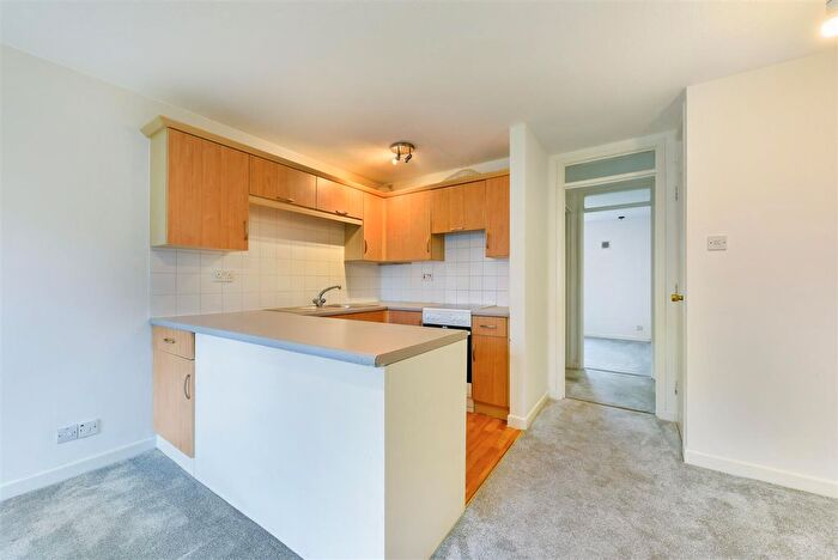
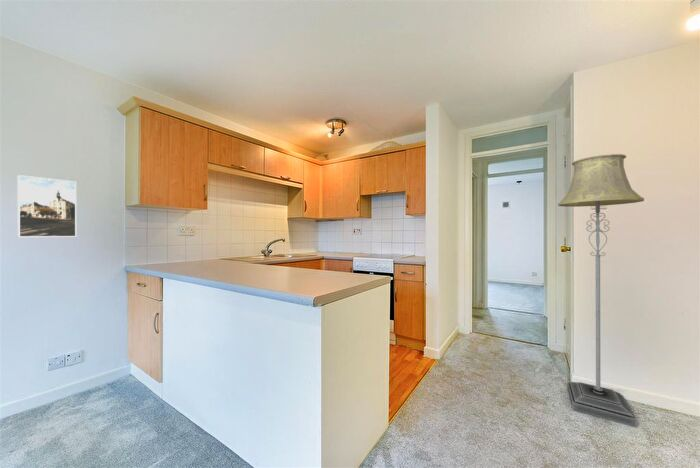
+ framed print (48, 207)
+ floor lamp (598, 283)
